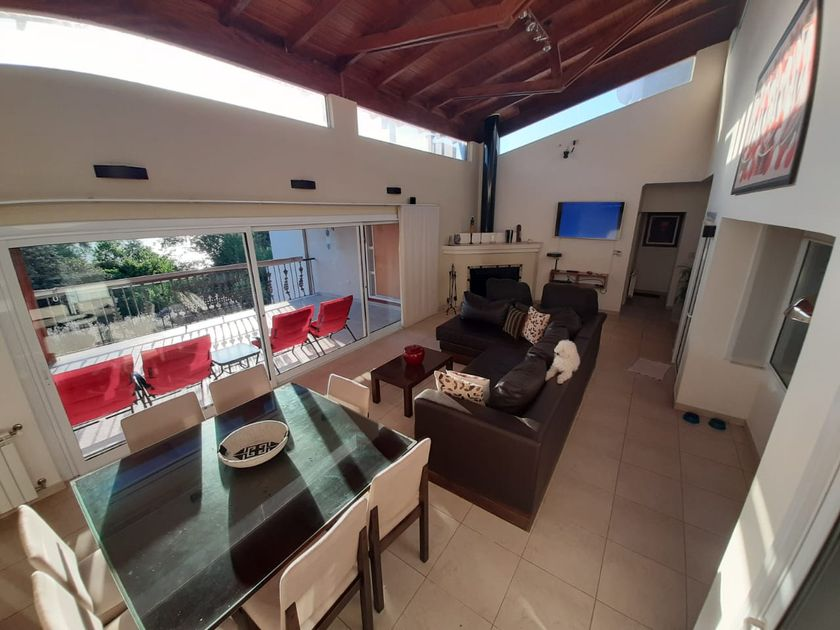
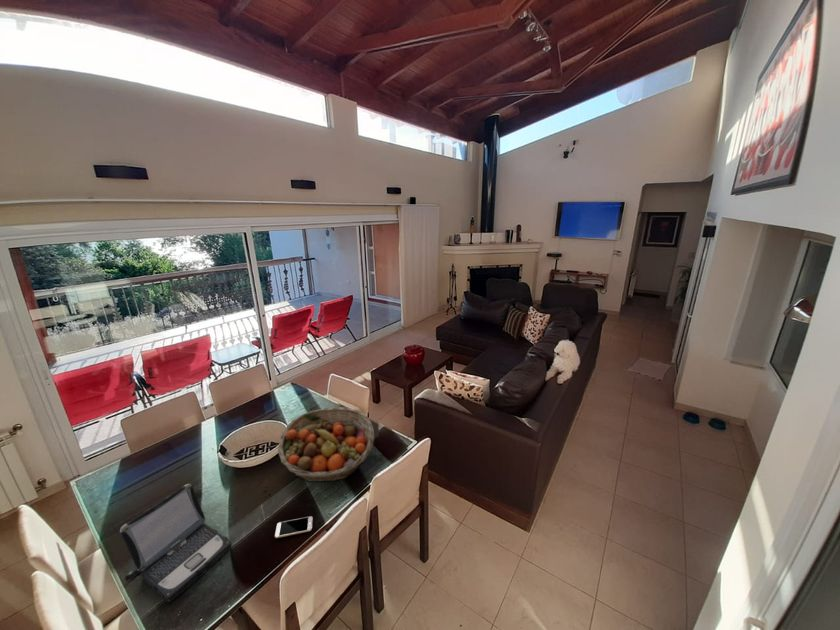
+ smartphone (294, 526)
+ laptop (177, 537)
+ fruit basket (327, 443)
